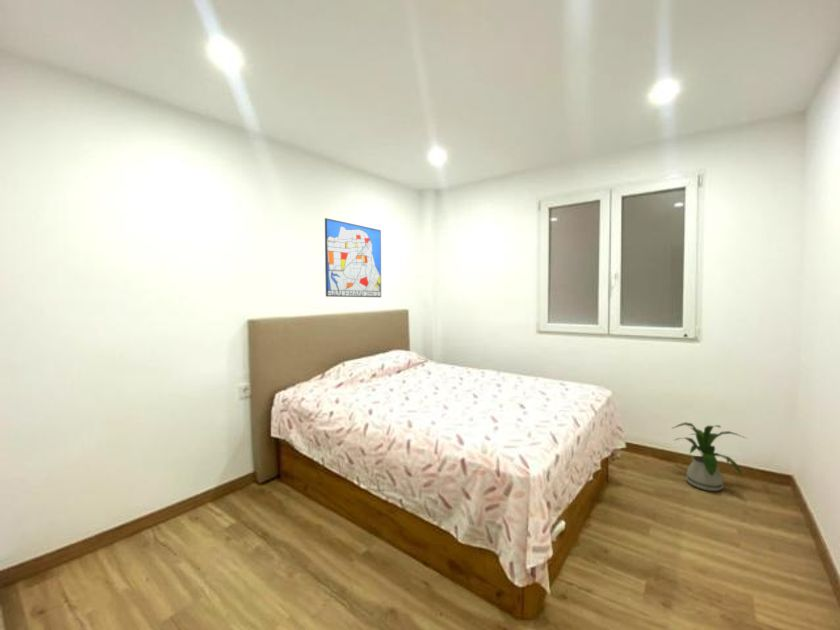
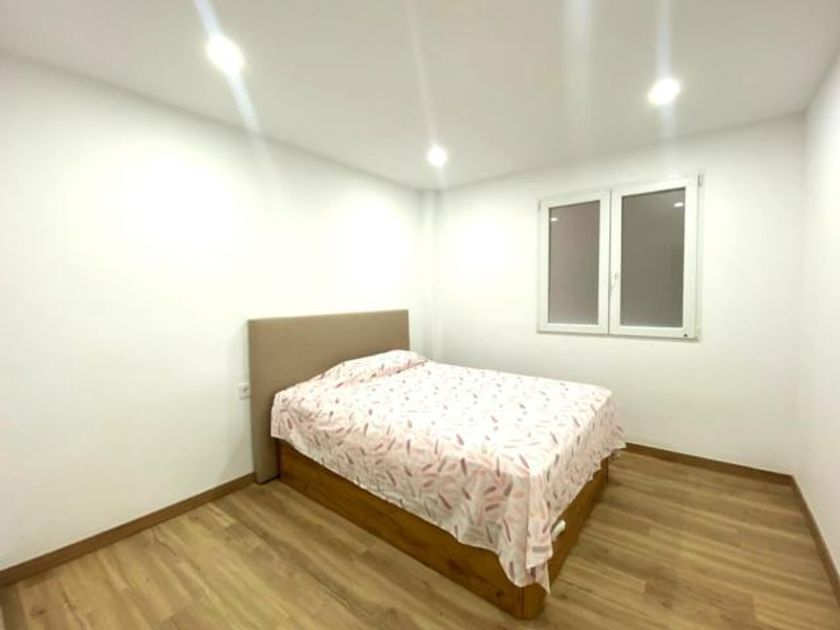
- house plant (707, 450)
- wall art (355, 260)
